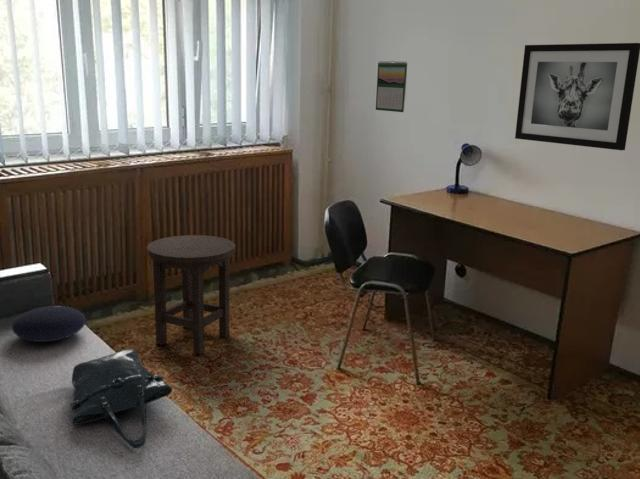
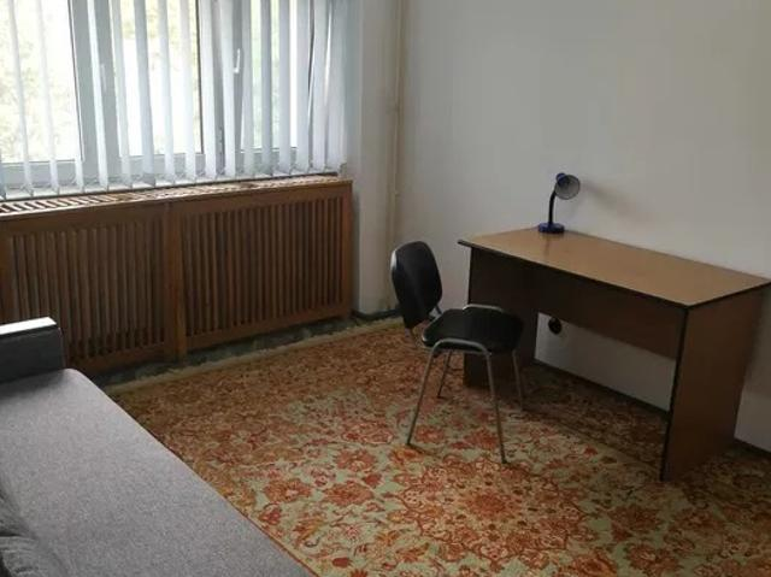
- tote bag (121, 394)
- calendar (391, 86)
- wall art (572, 95)
- stool (192, 293)
- cushion (49, 323)
